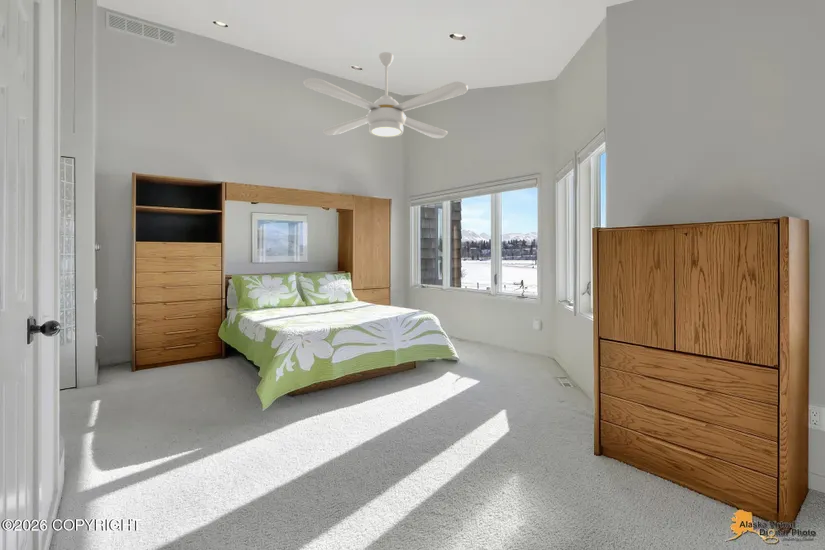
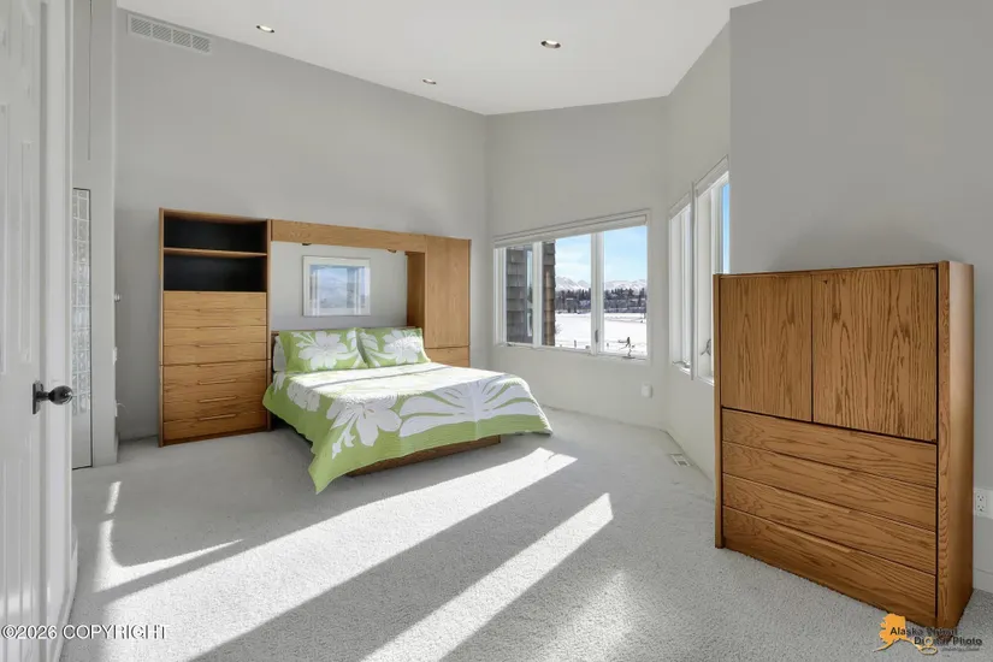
- ceiling fan (386, 94)
